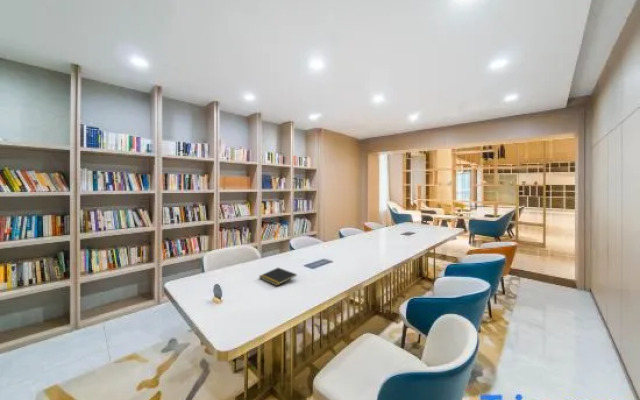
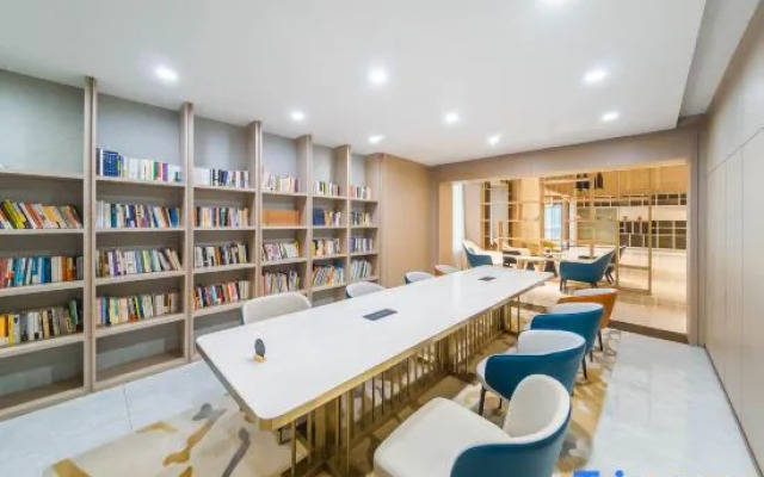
- notepad (277, 275)
